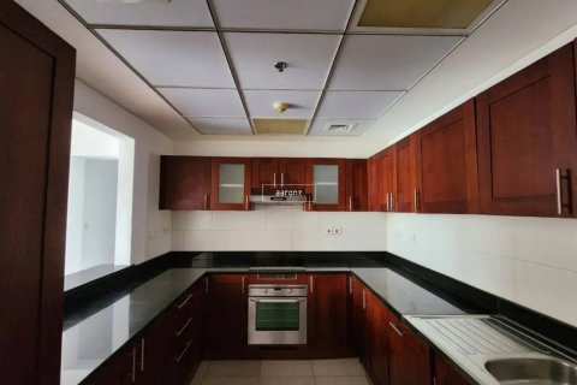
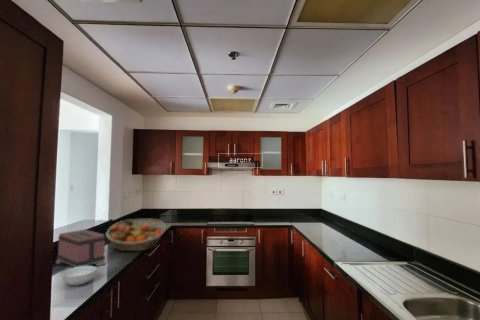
+ fruit basket (136, 234)
+ cereal bowl (79, 276)
+ toaster (80, 248)
